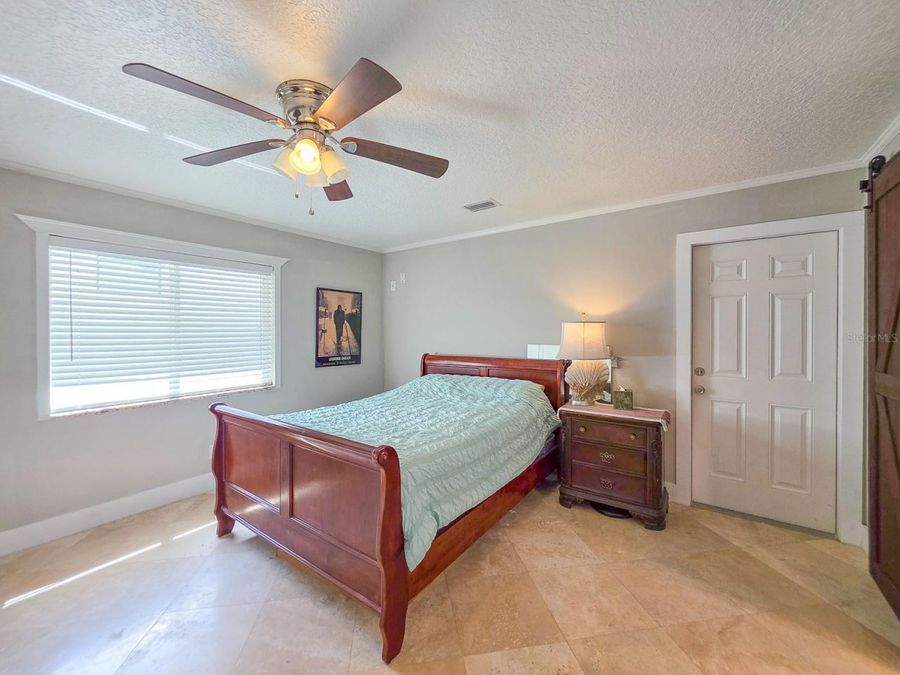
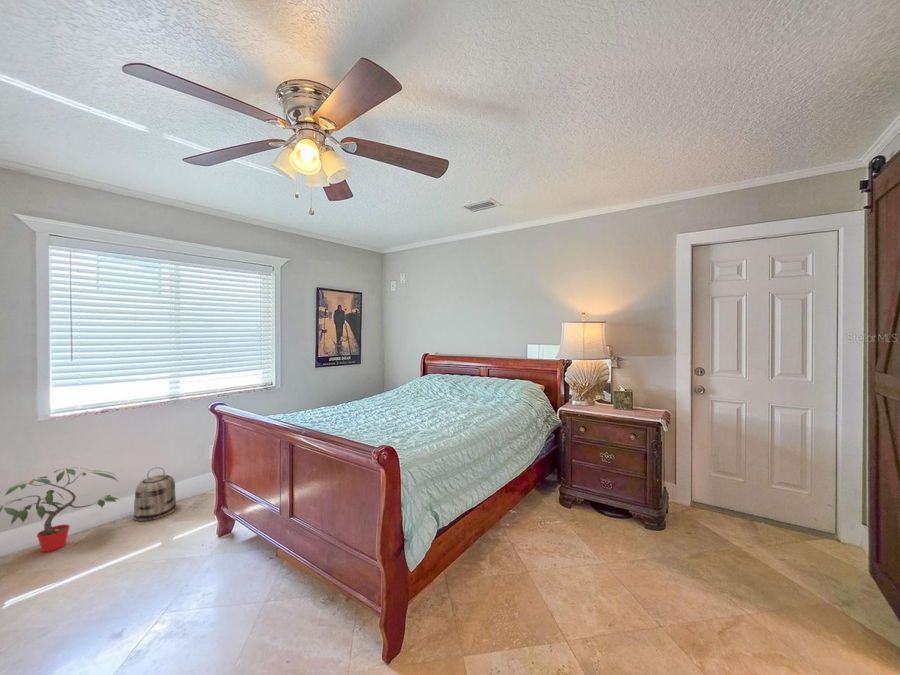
+ potted plant (58, 509)
+ basket (155, 490)
